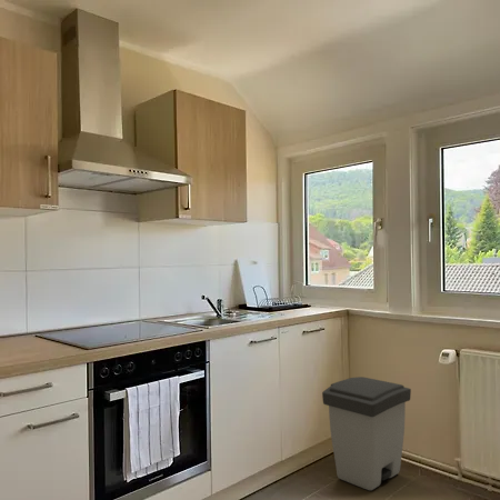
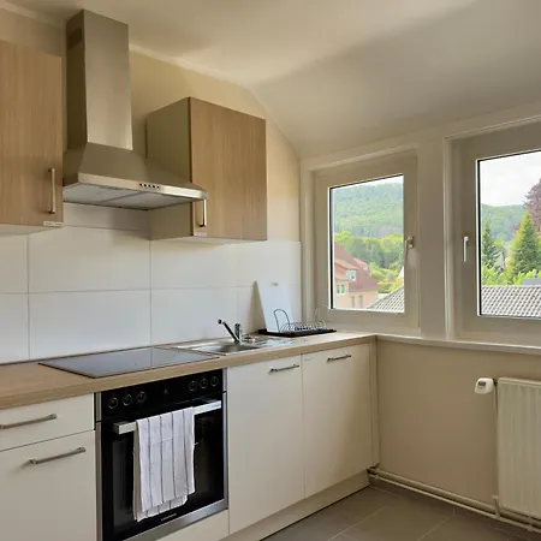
- trash can (366, 429)
